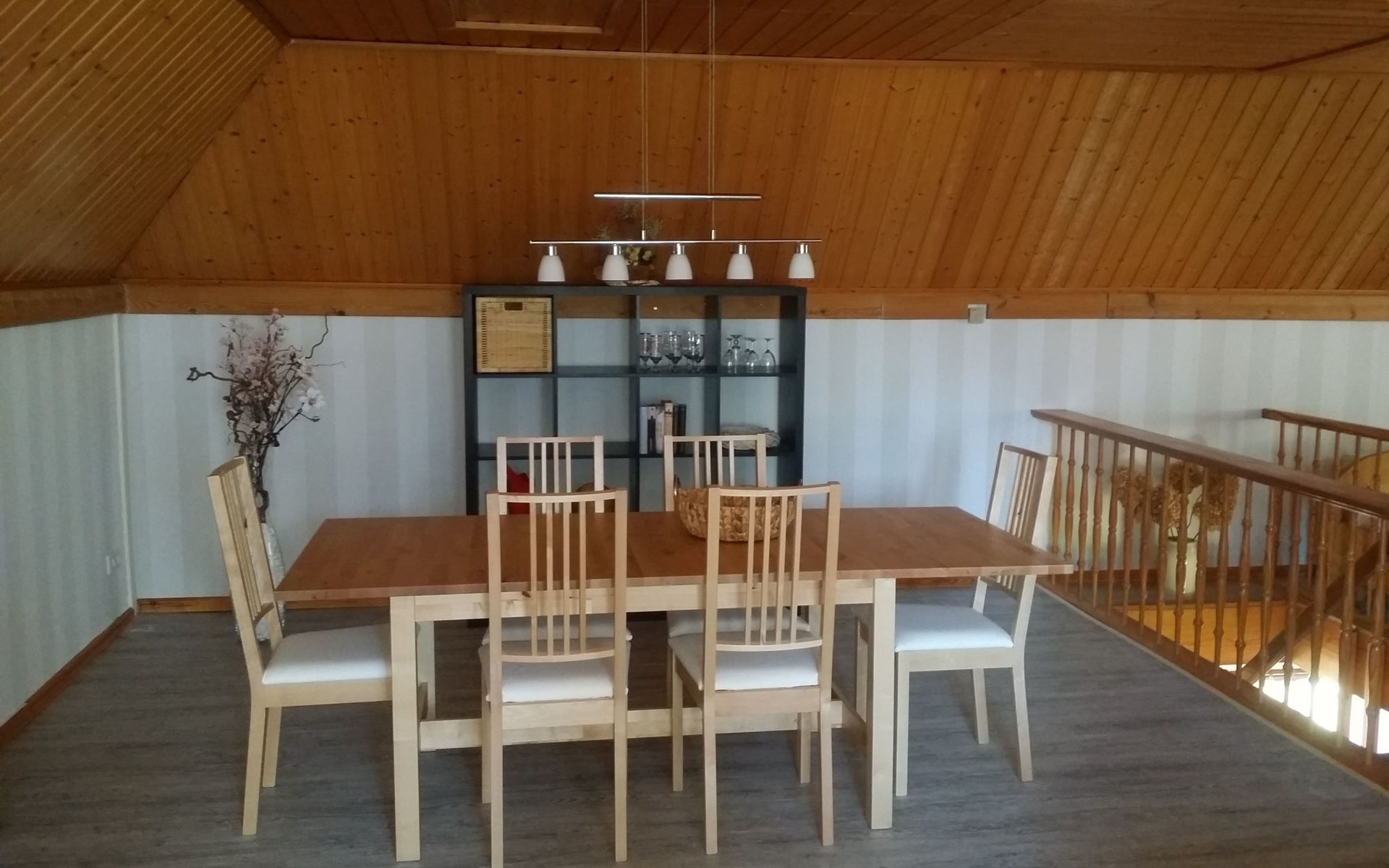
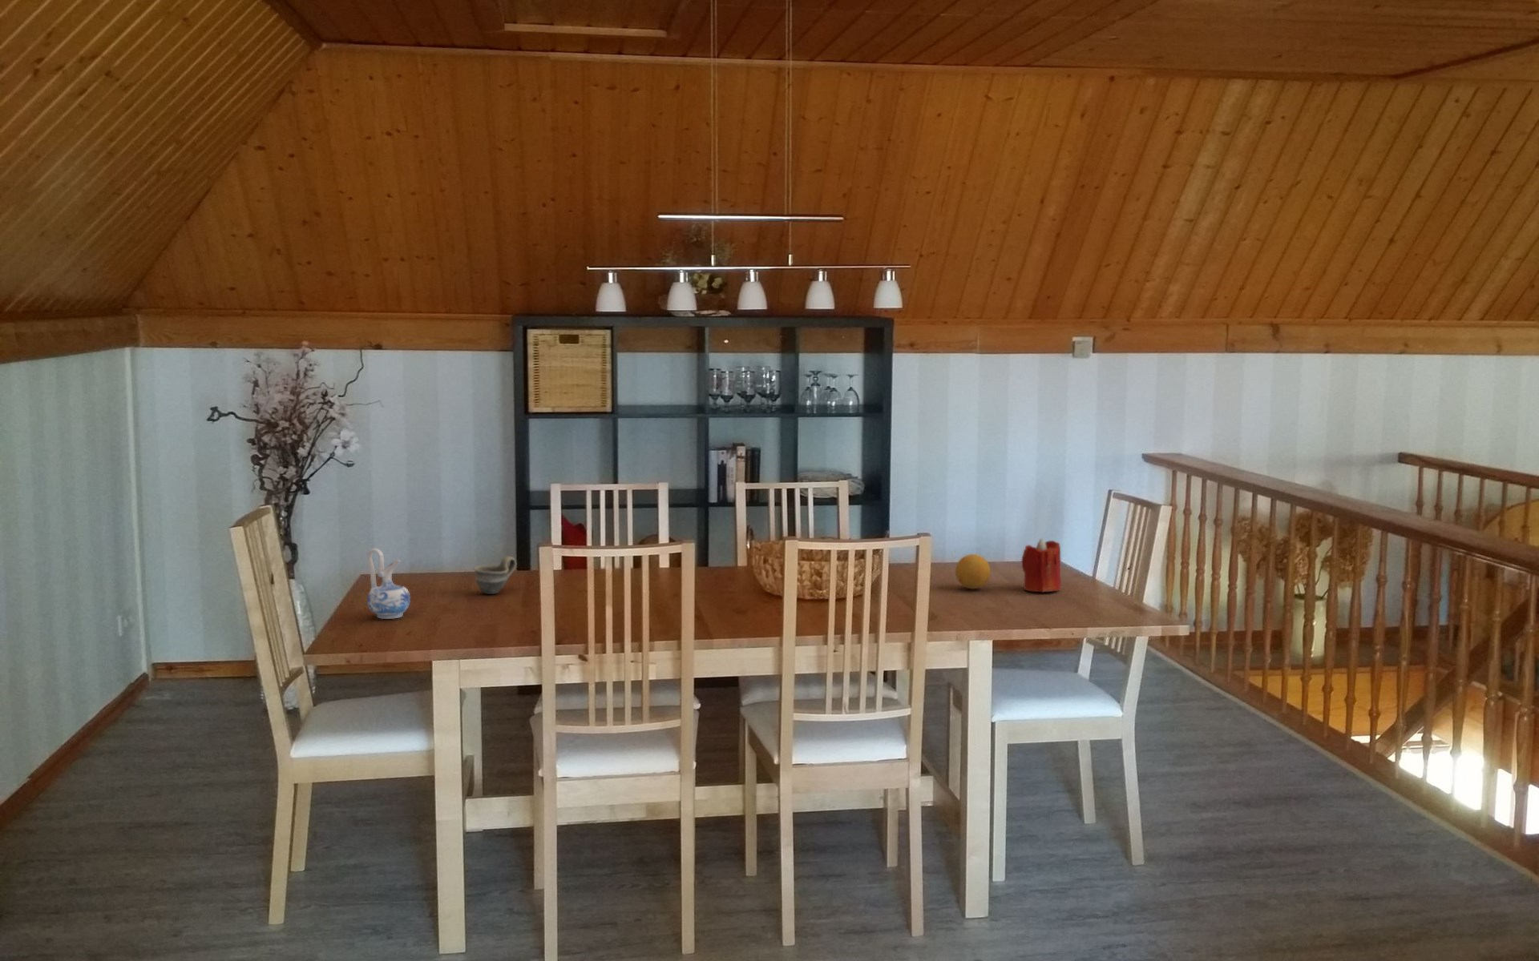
+ ceramic pitcher (388, 582)
+ cup (495, 575)
+ fruit (973, 571)
+ candle (1042, 564)
